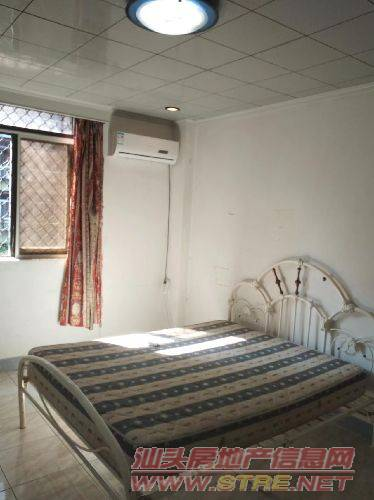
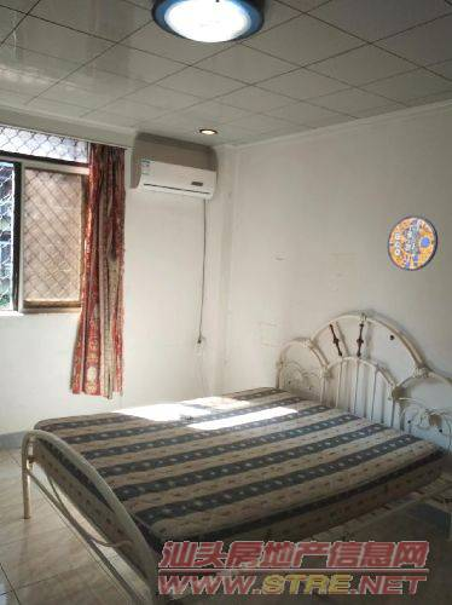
+ manhole cover (411, 243)
